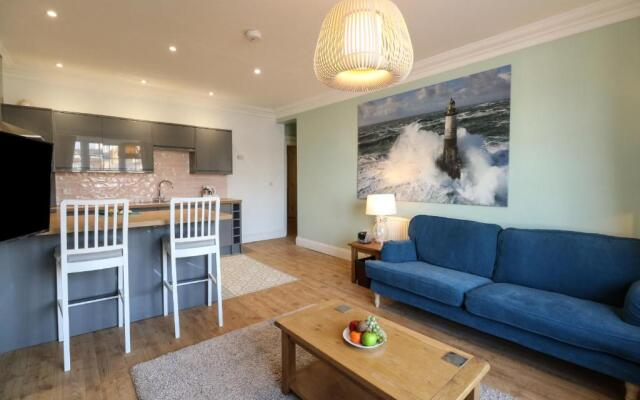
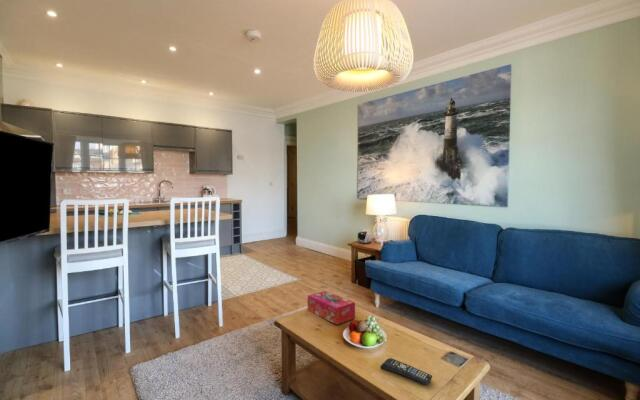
+ tissue box (330, 306)
+ remote control (405, 370)
